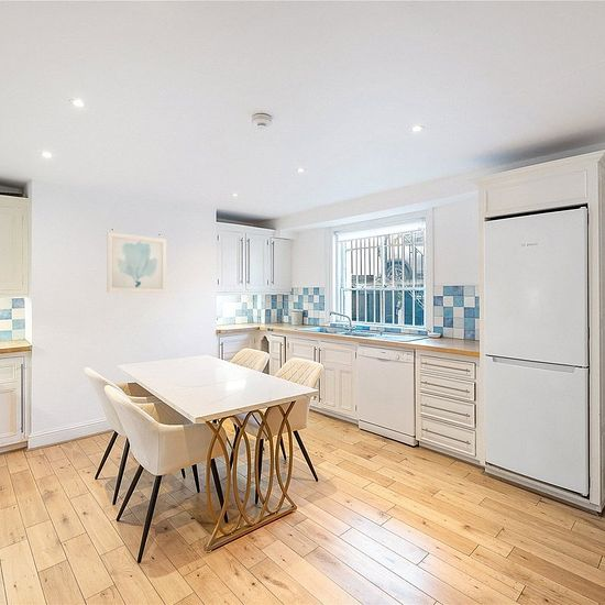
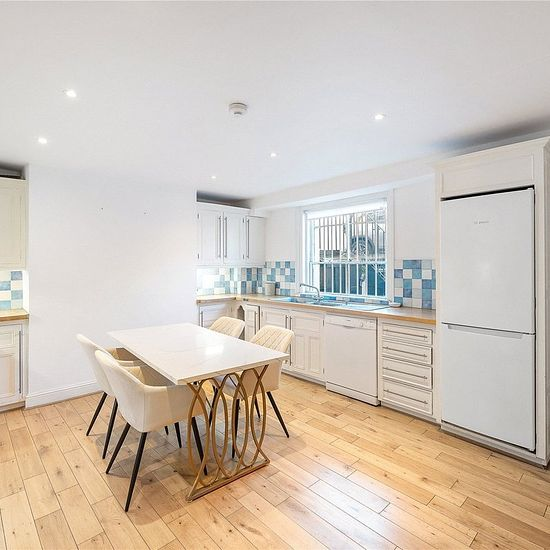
- wall art (138, 264)
